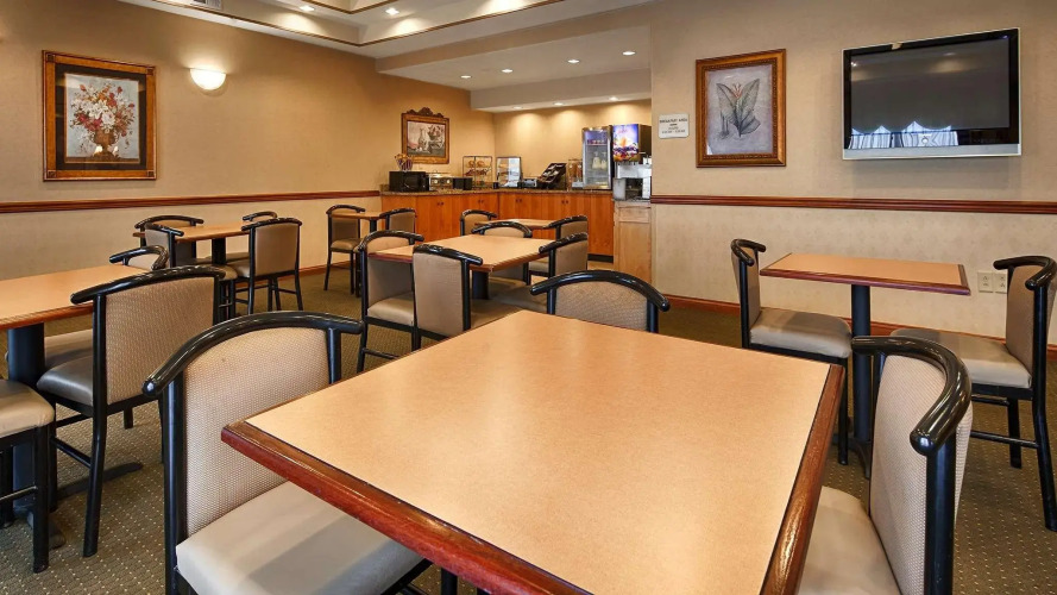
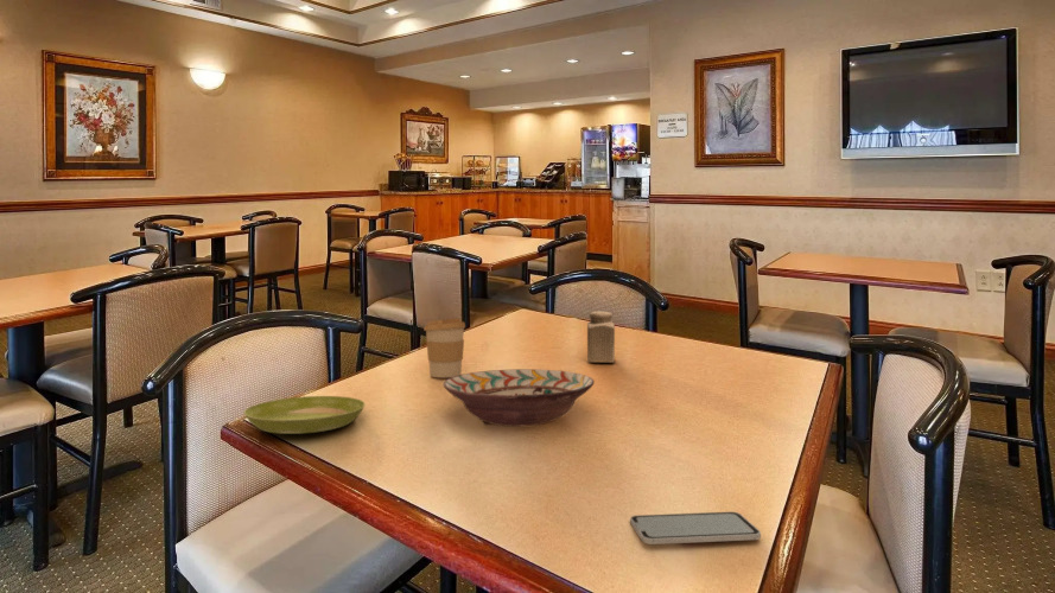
+ smartphone (693, 527)
+ decorative bowl (519, 398)
+ saucer (306, 414)
+ salt shaker (600, 336)
+ coffee cup (445, 346)
